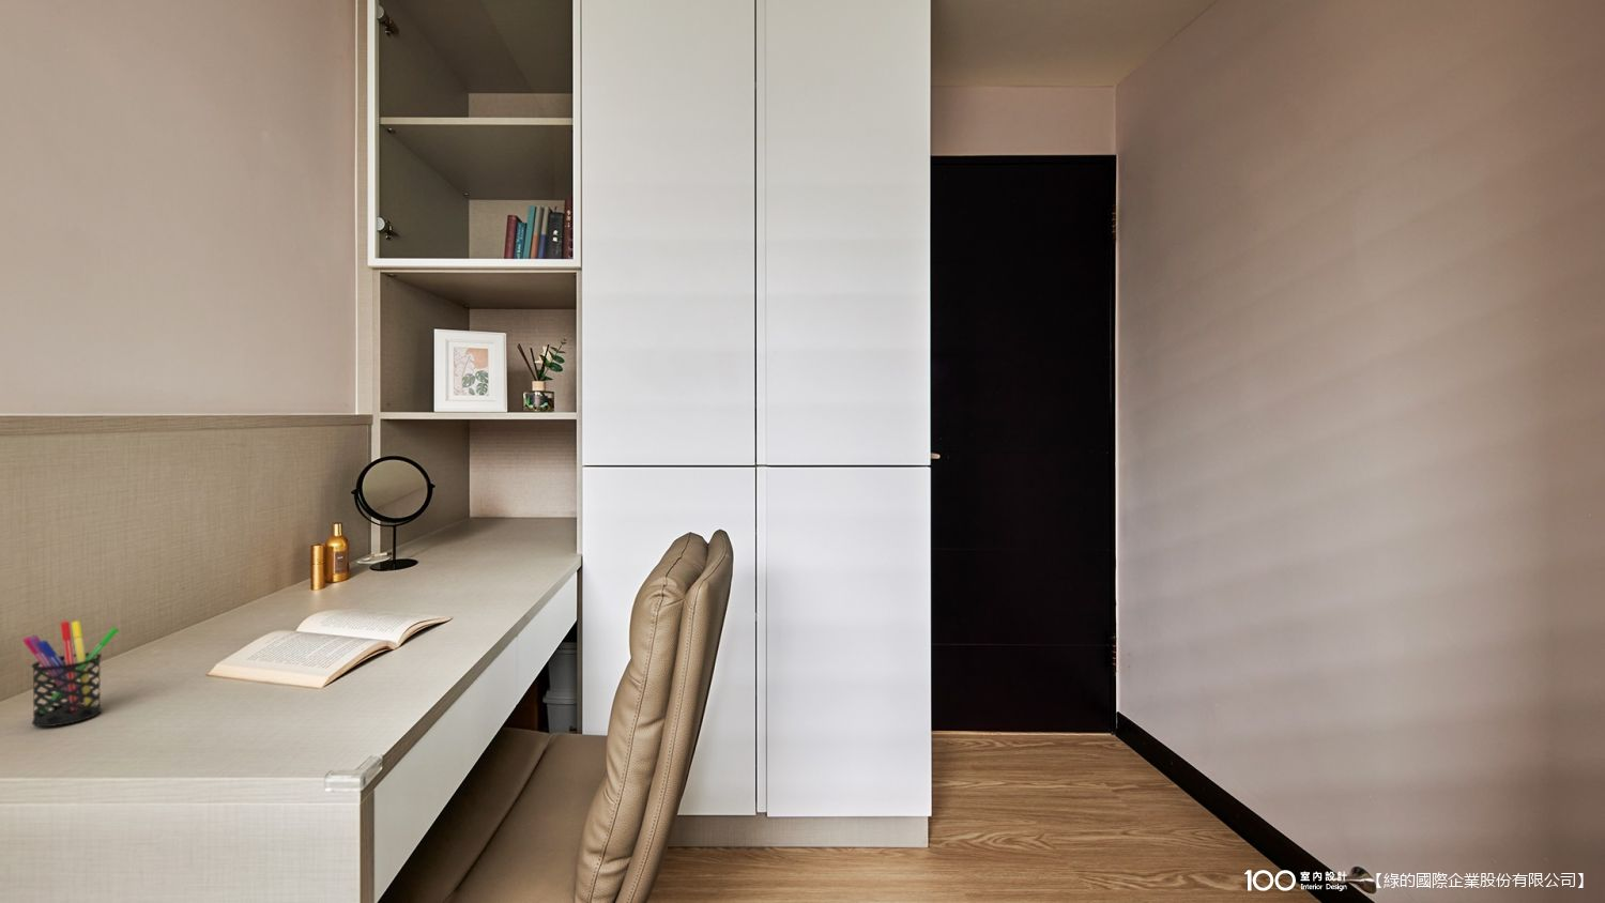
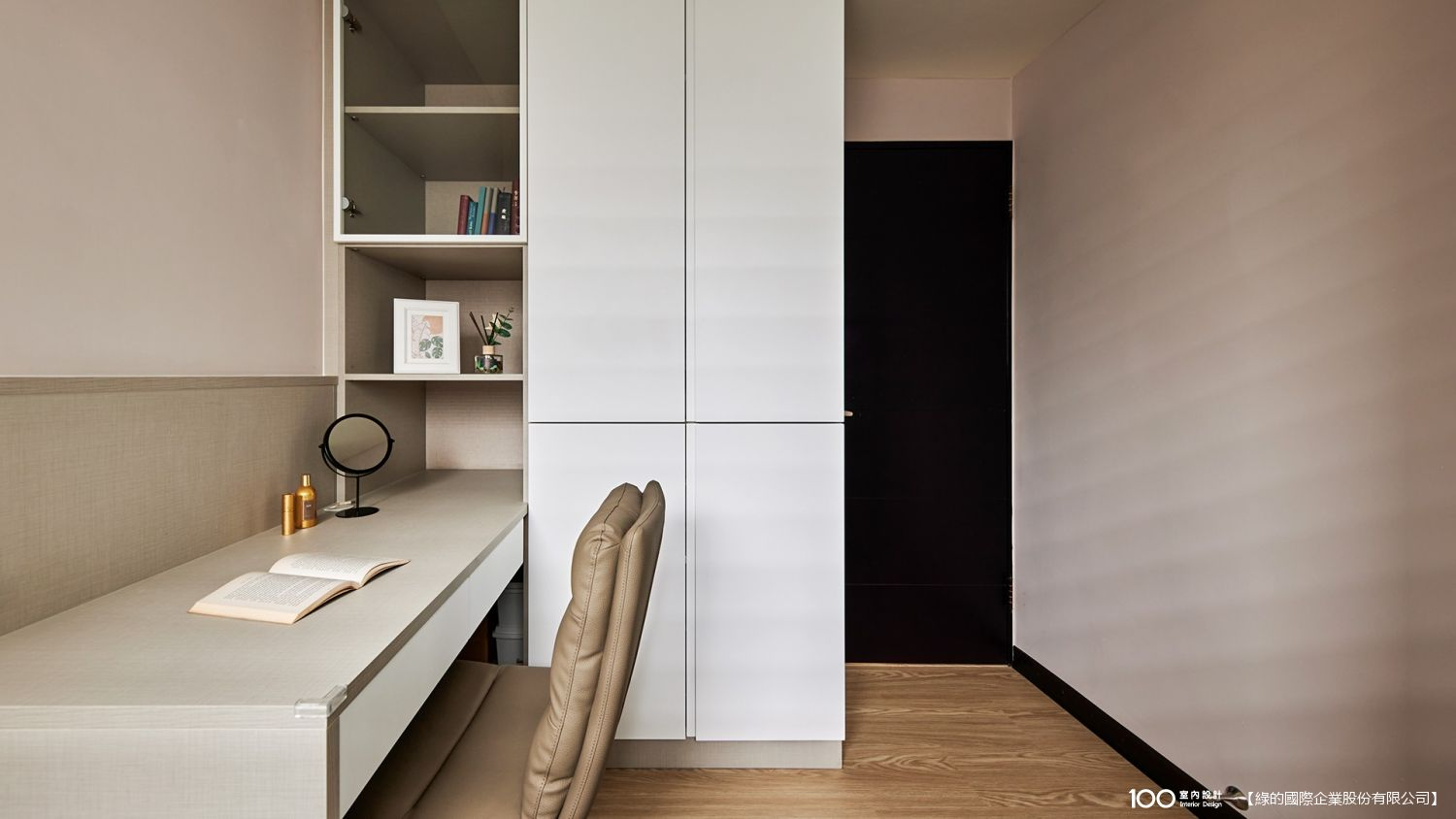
- pen holder (75, 667)
